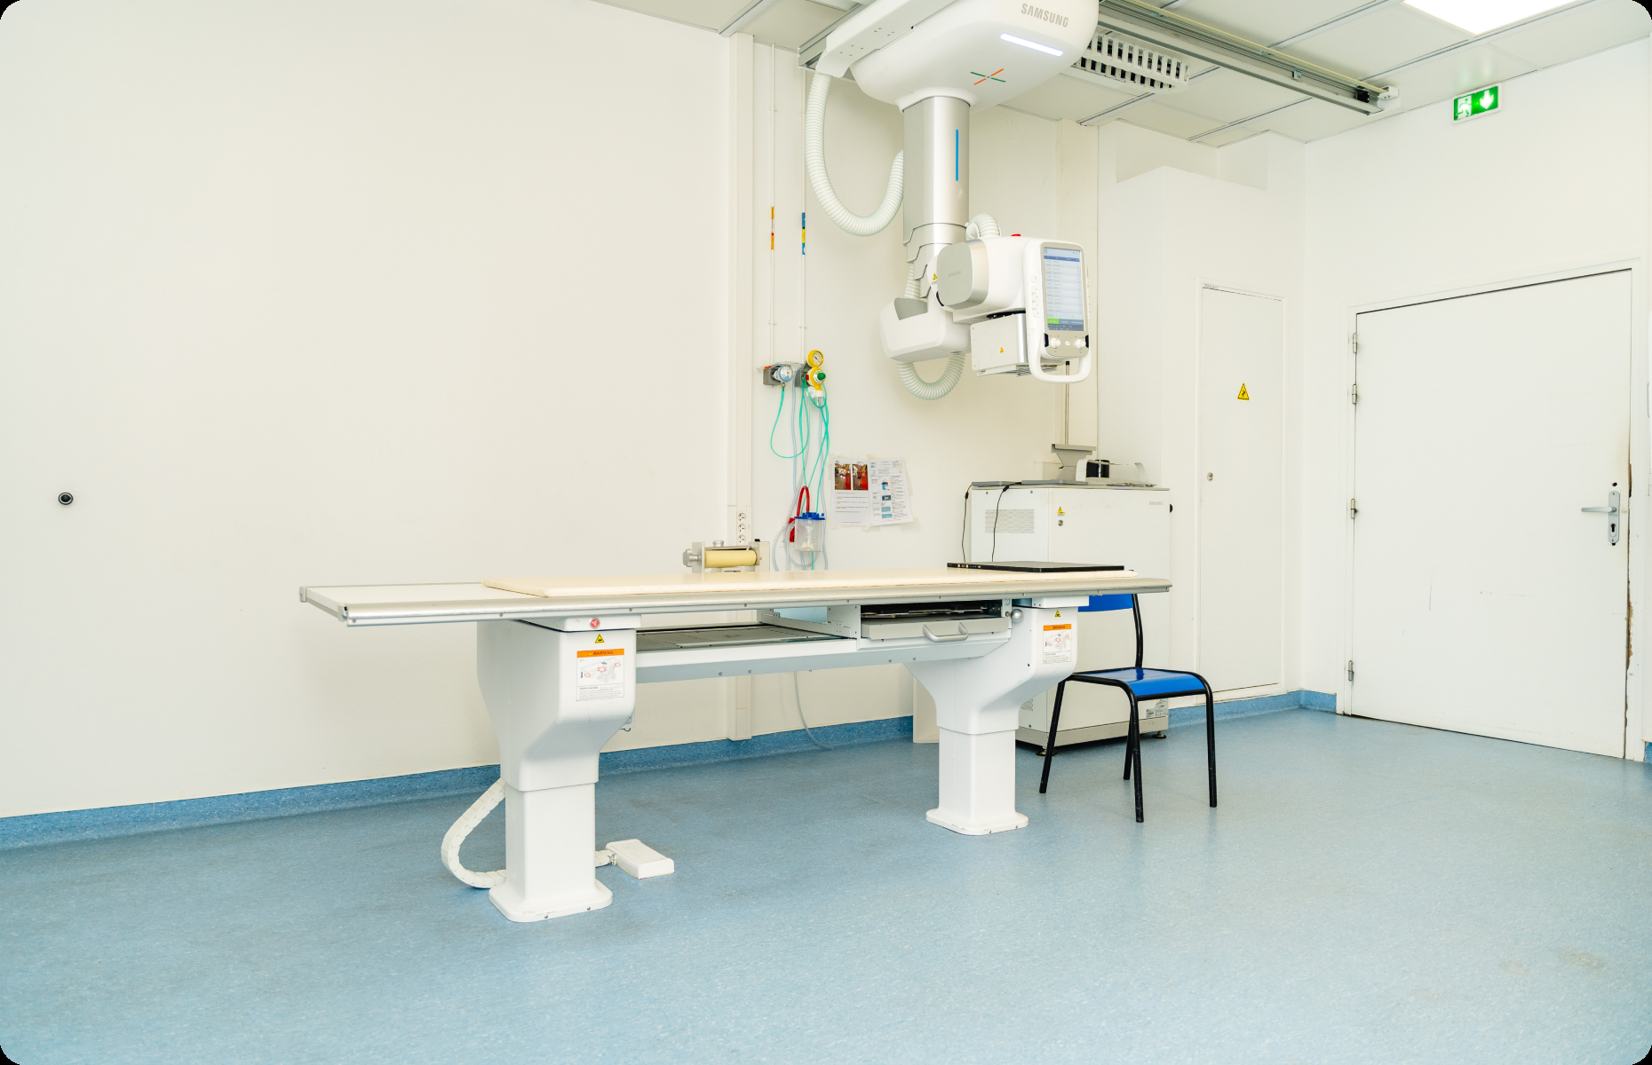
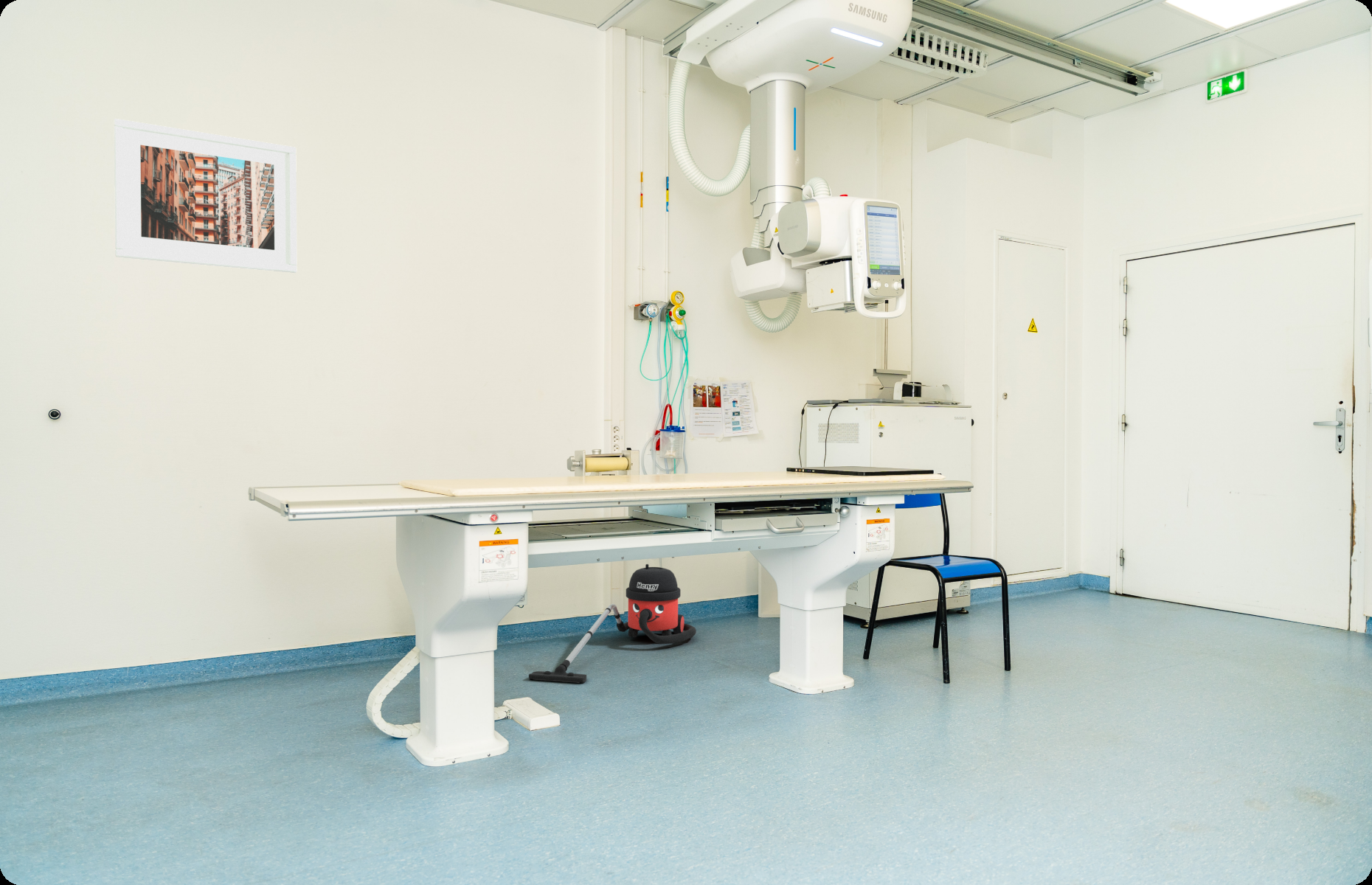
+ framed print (209, 199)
+ vacuum cleaner (614, 614)
